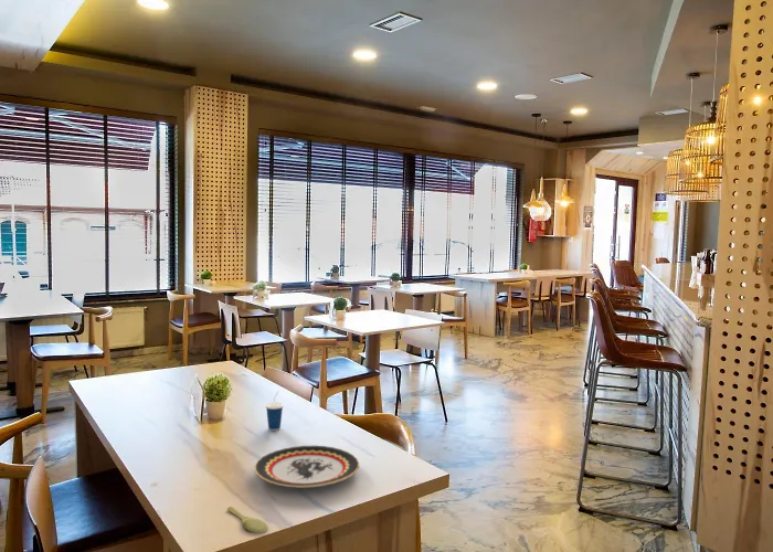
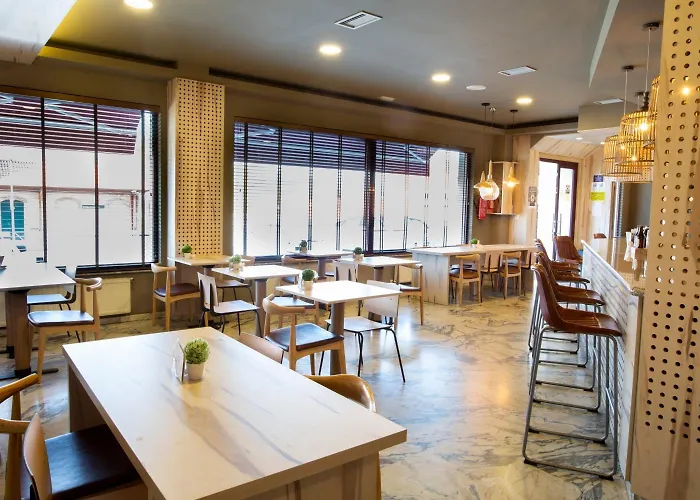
- spoon (245, 518)
- plate (307, 467)
- cup (274, 410)
